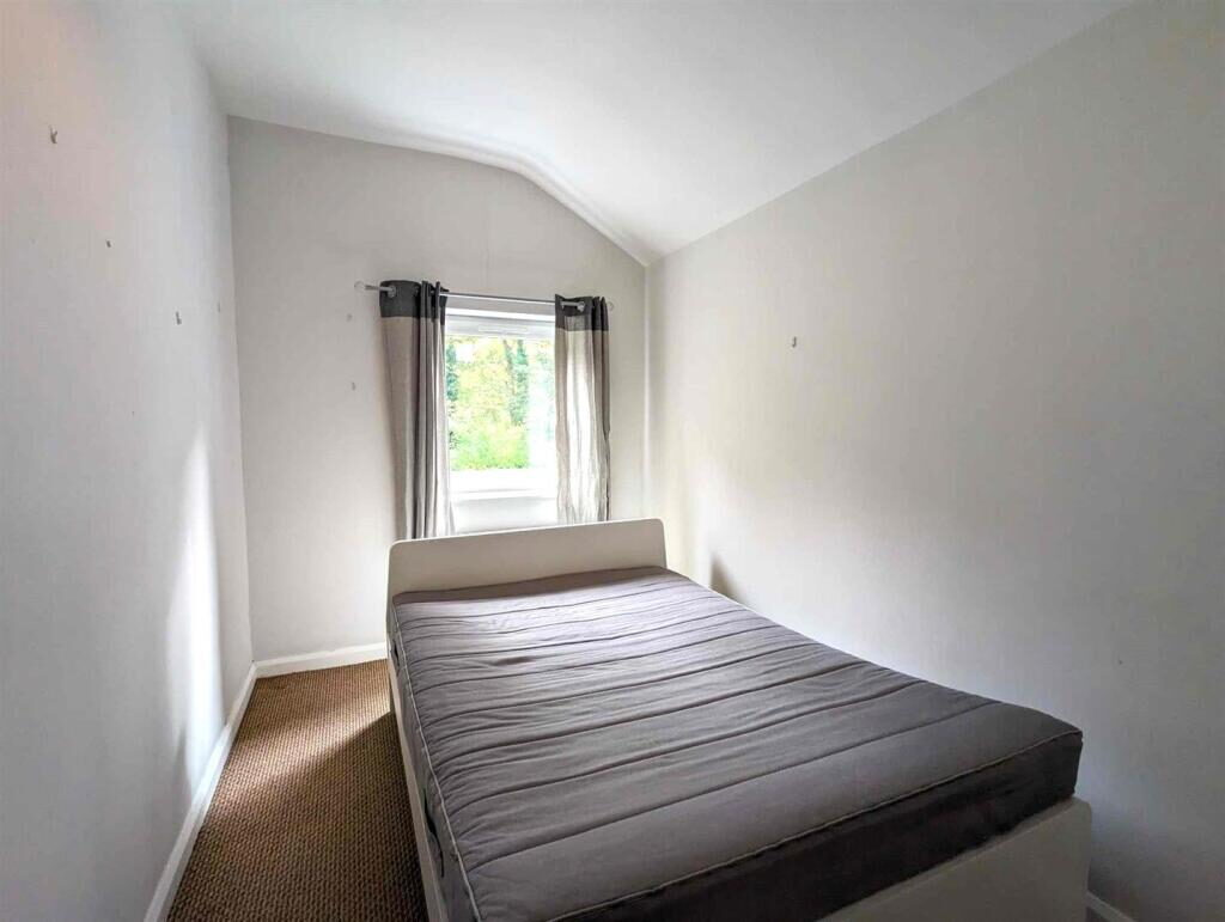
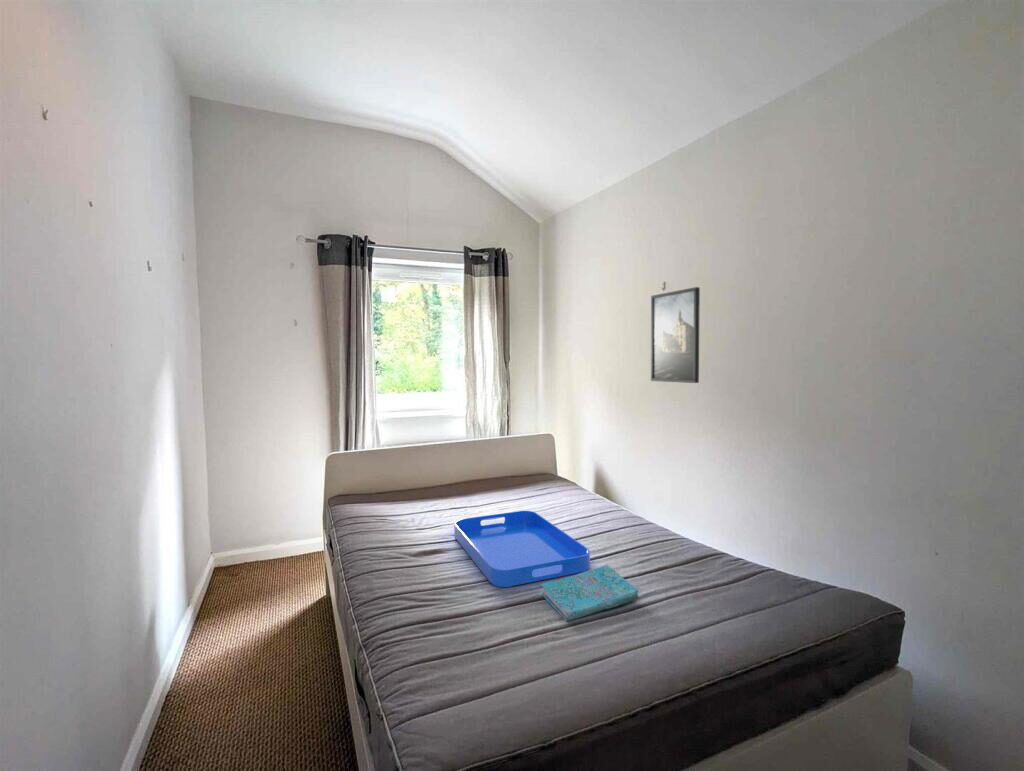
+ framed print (673, 337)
+ cover (589, 591)
+ serving tray (516, 542)
